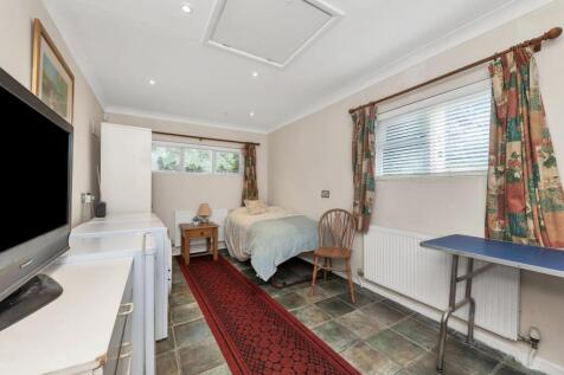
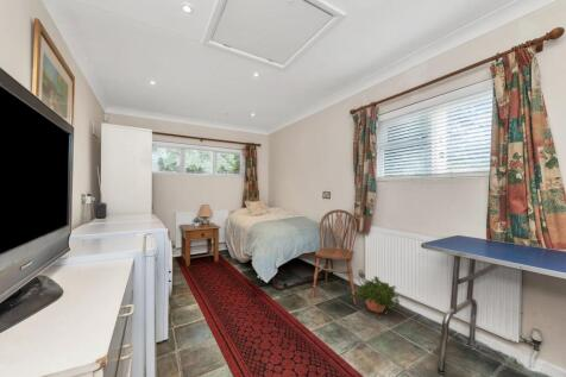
+ potted plant (376, 294)
